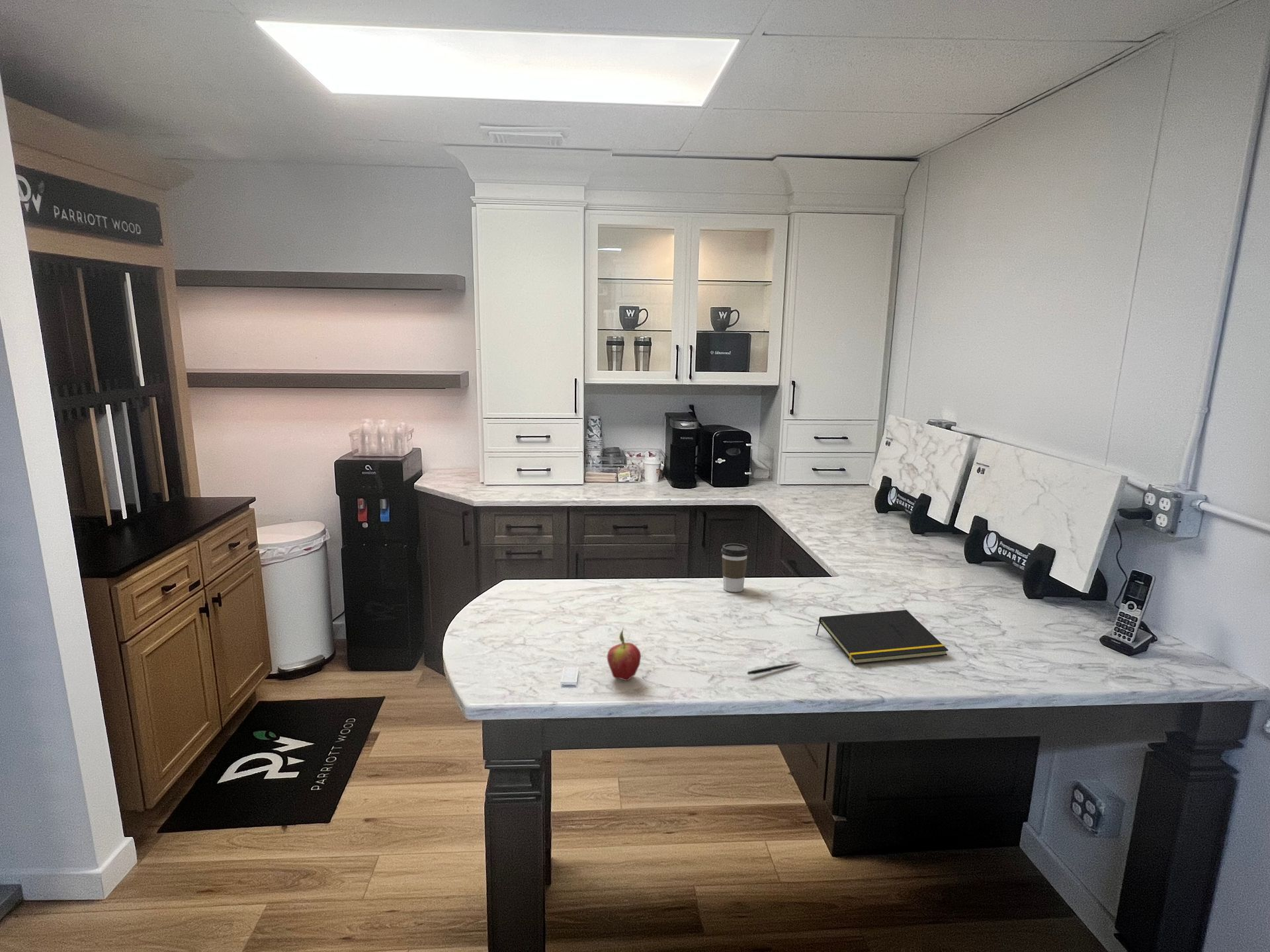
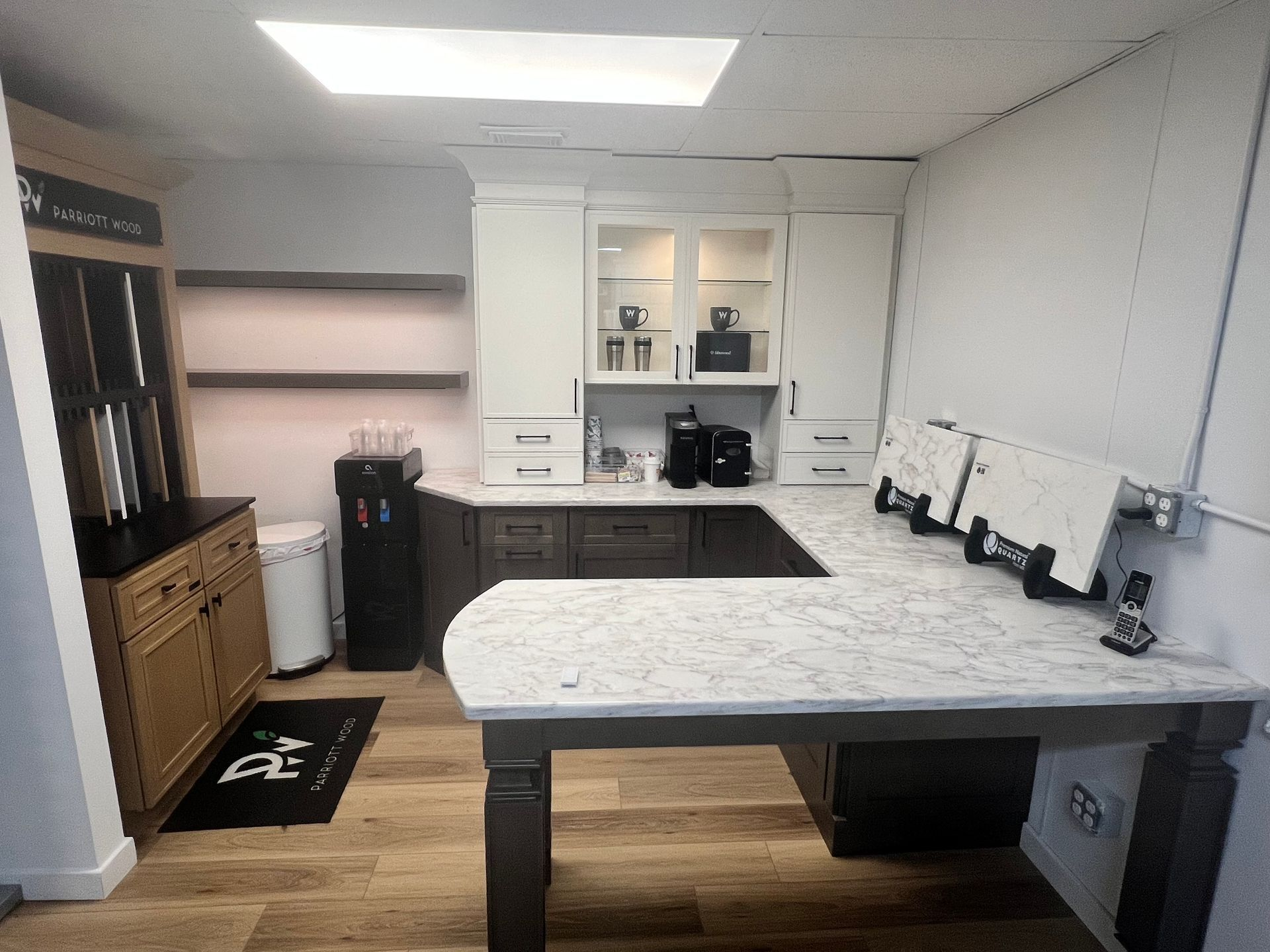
- fruit (623, 654)
- pen (775, 668)
- coffee cup (734, 567)
- notepad (881, 635)
